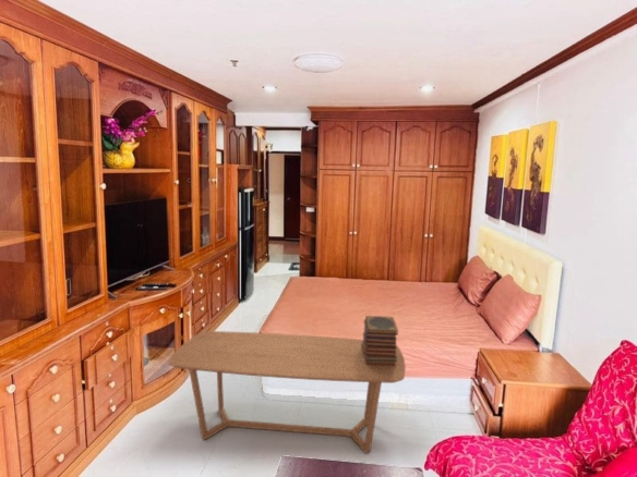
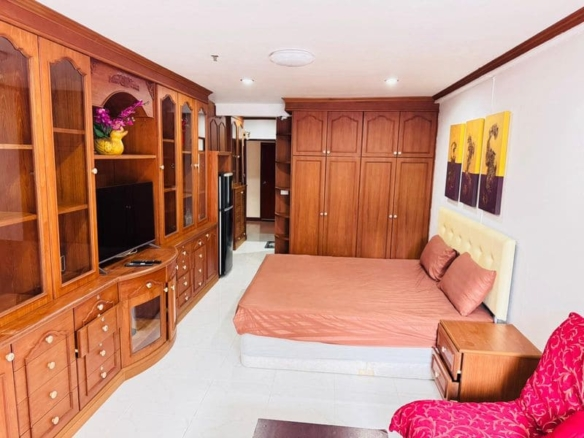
- book stack (380, 339)
- coffee table (290, 378)
